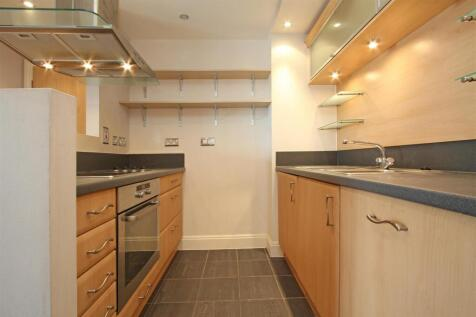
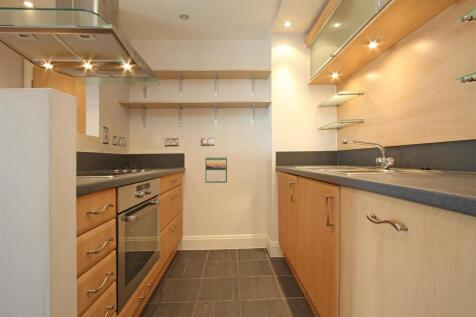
+ calendar (216, 169)
